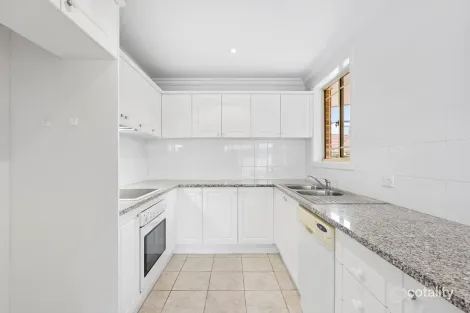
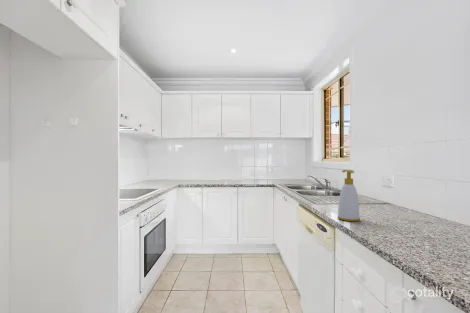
+ soap bottle (348, 194)
